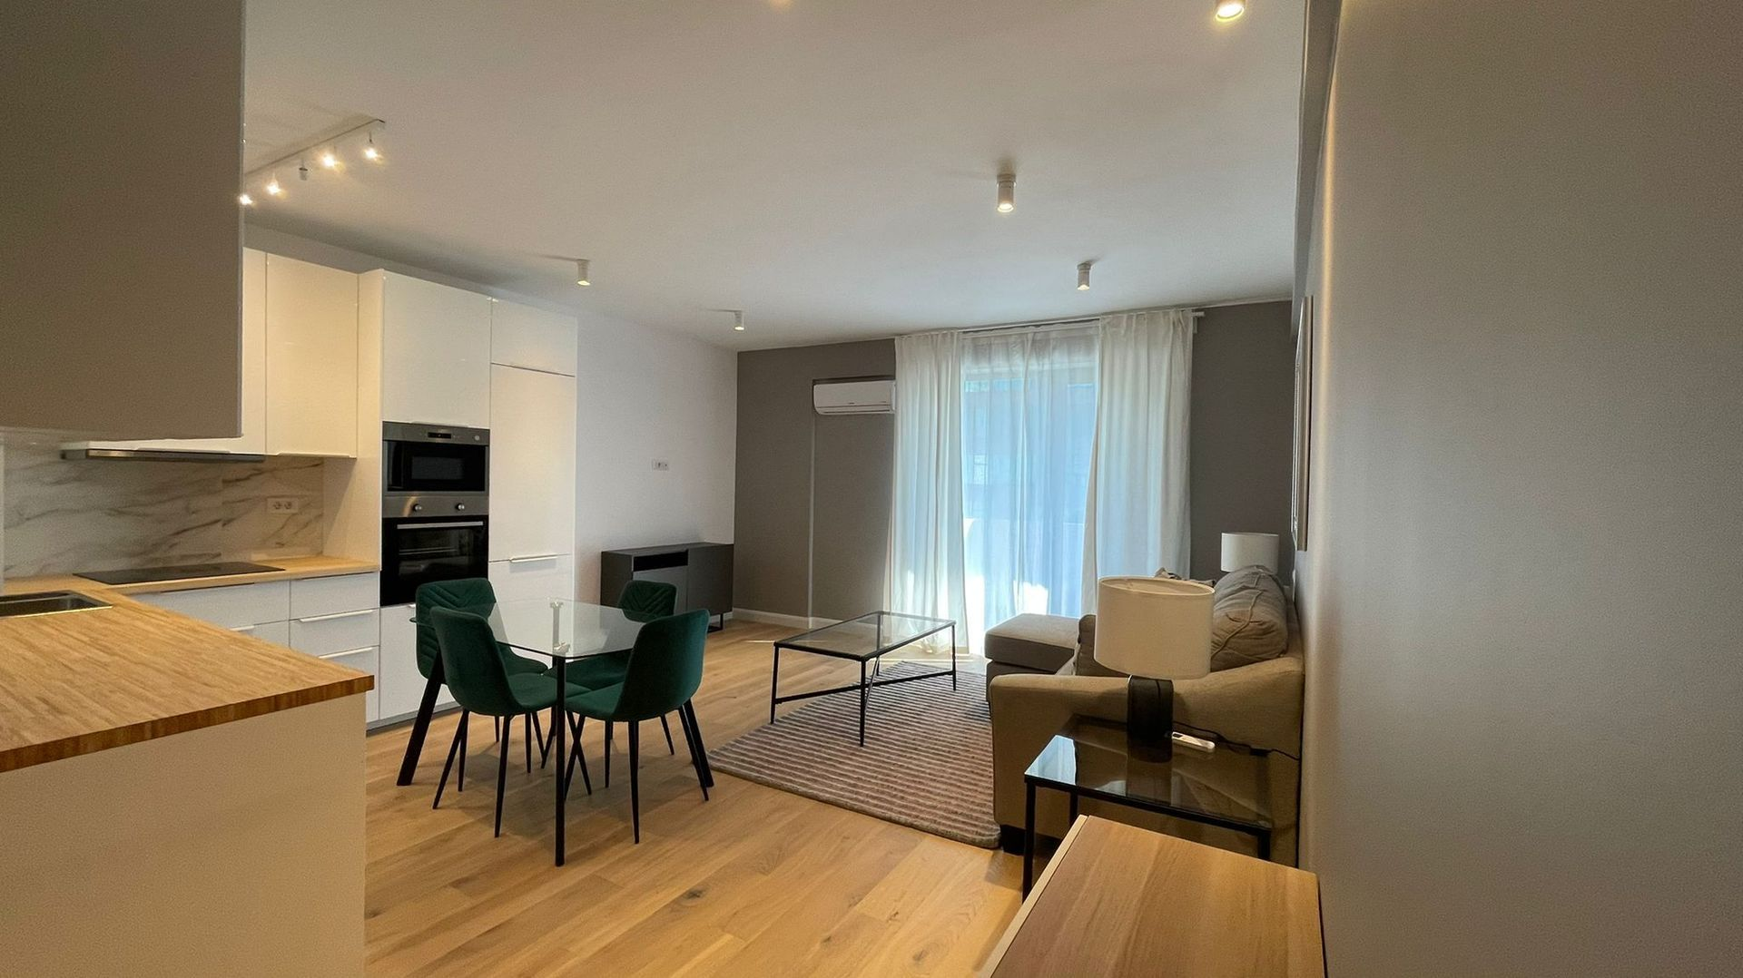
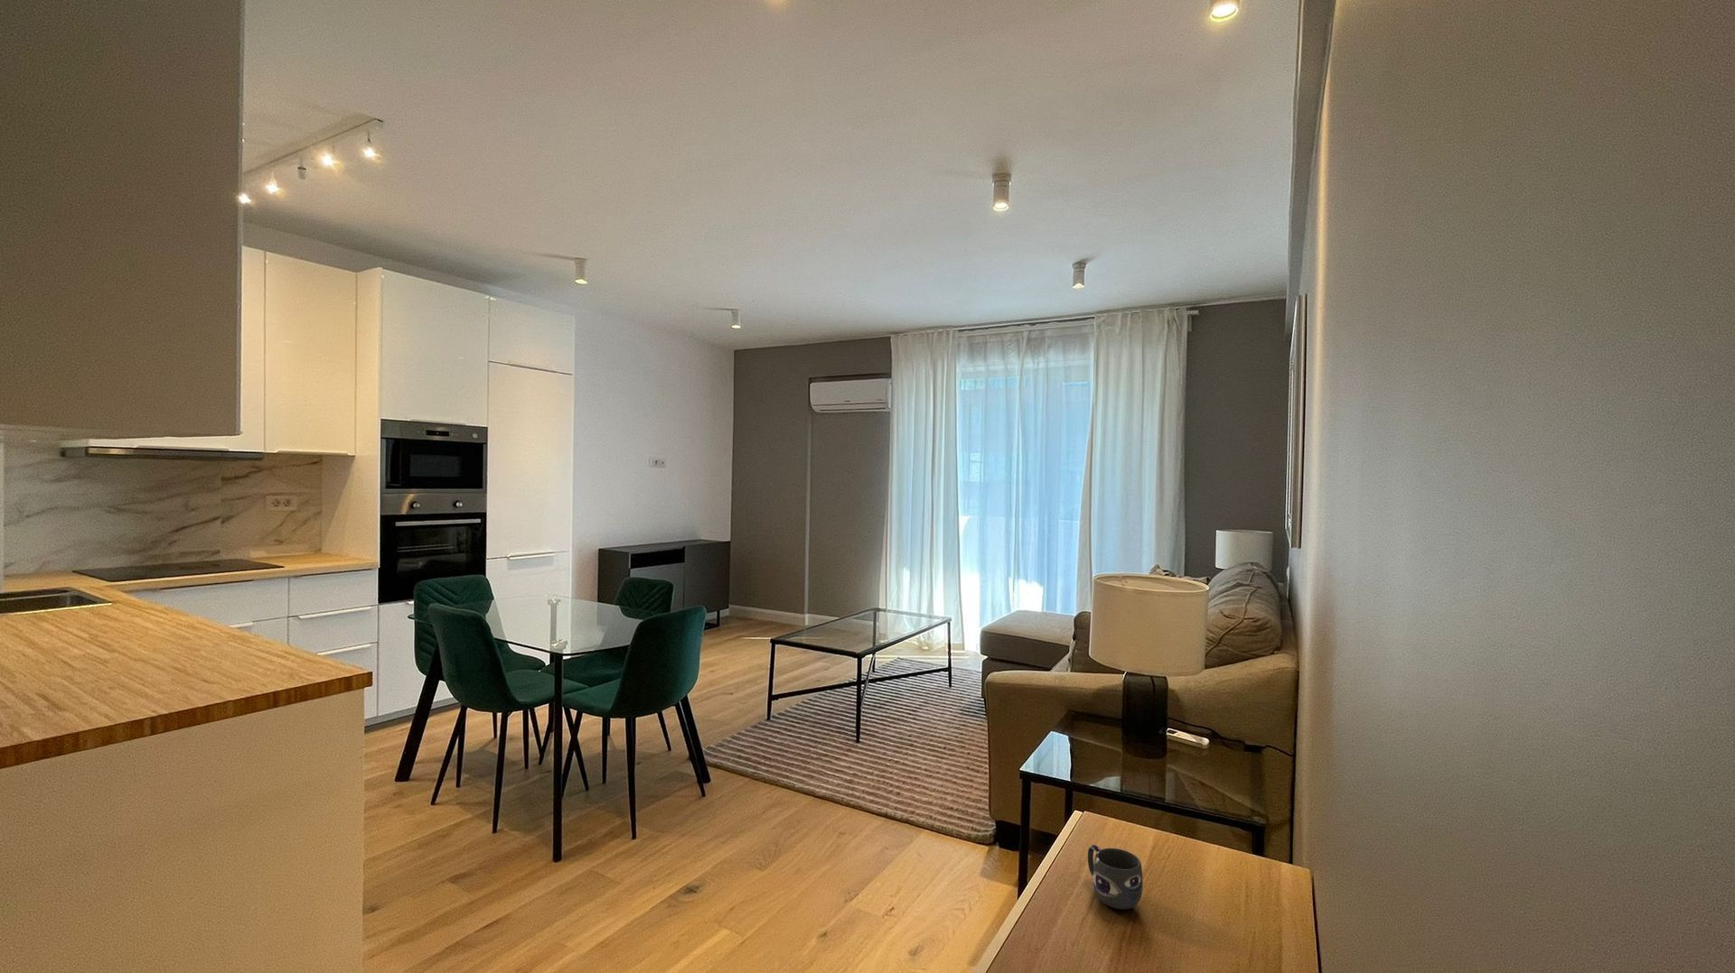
+ mug (1109, 874)
